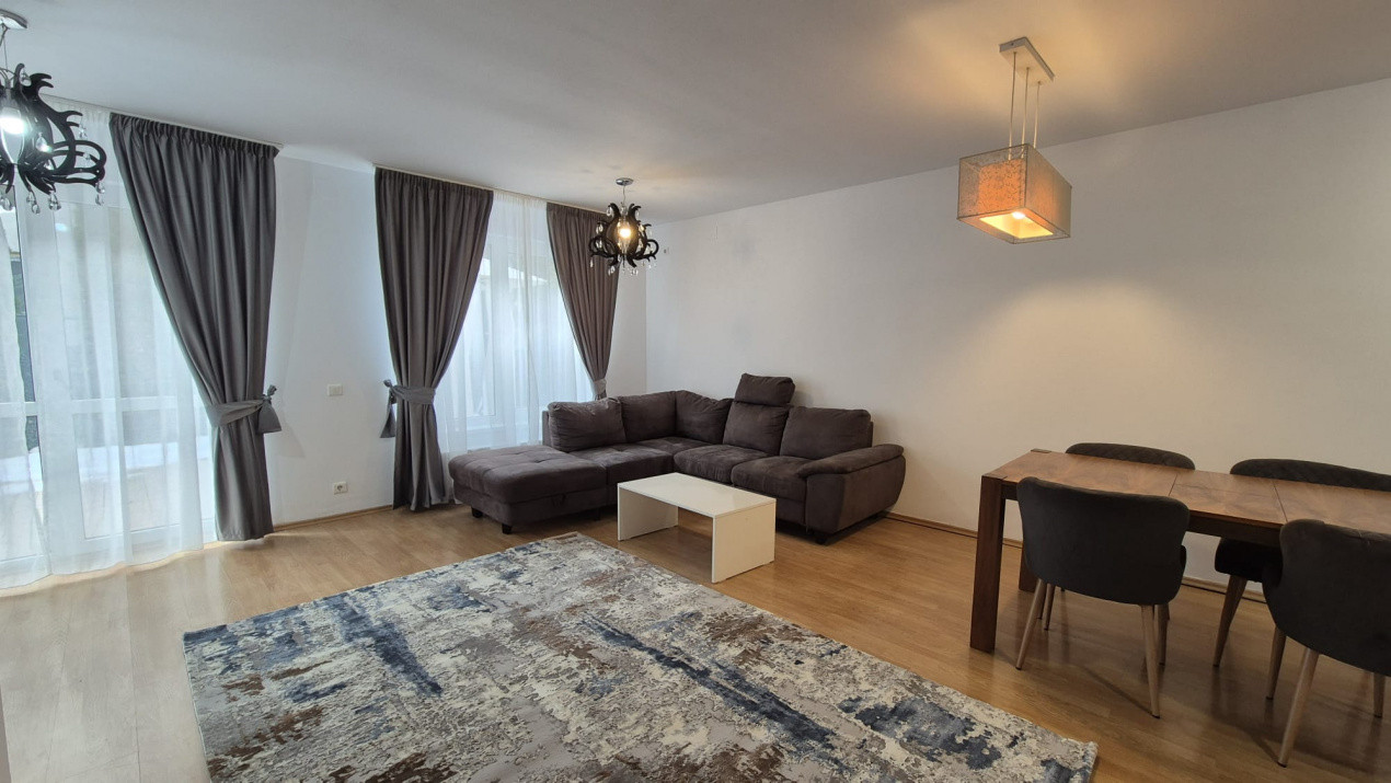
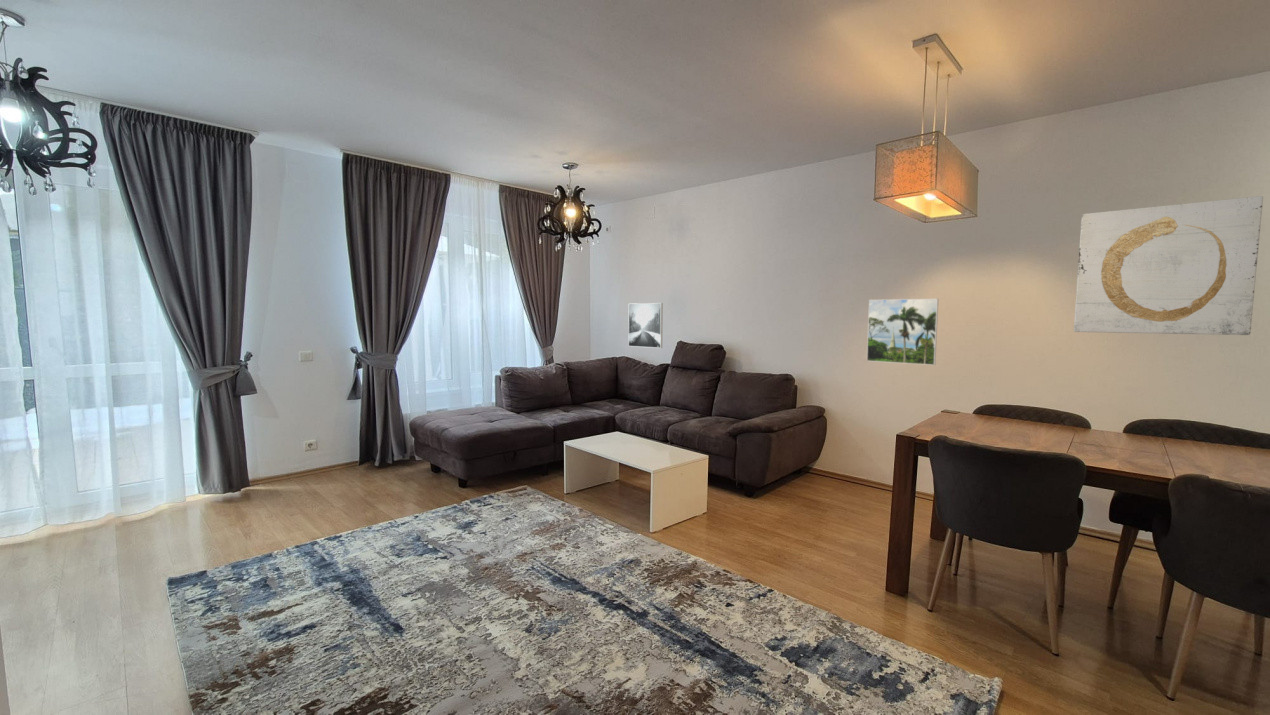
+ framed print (645, 325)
+ wall art (1159, 270)
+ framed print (901, 331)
